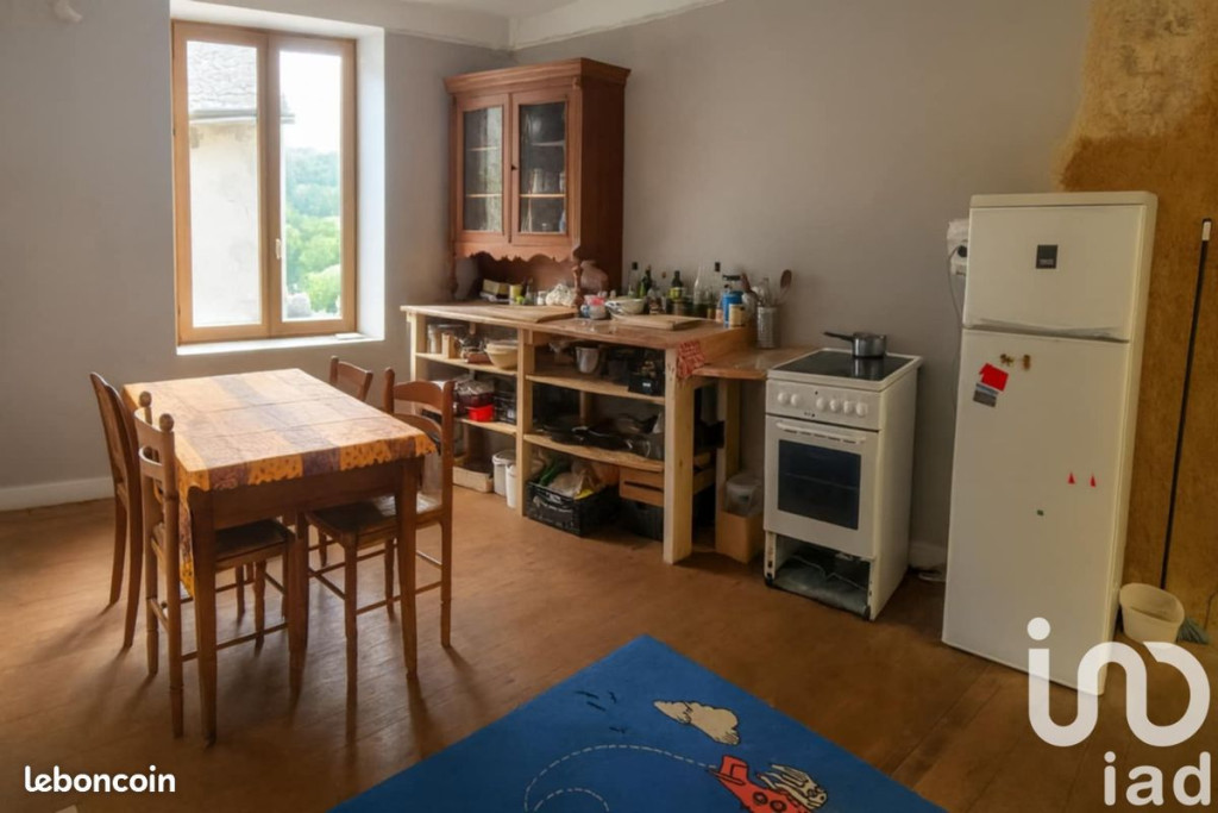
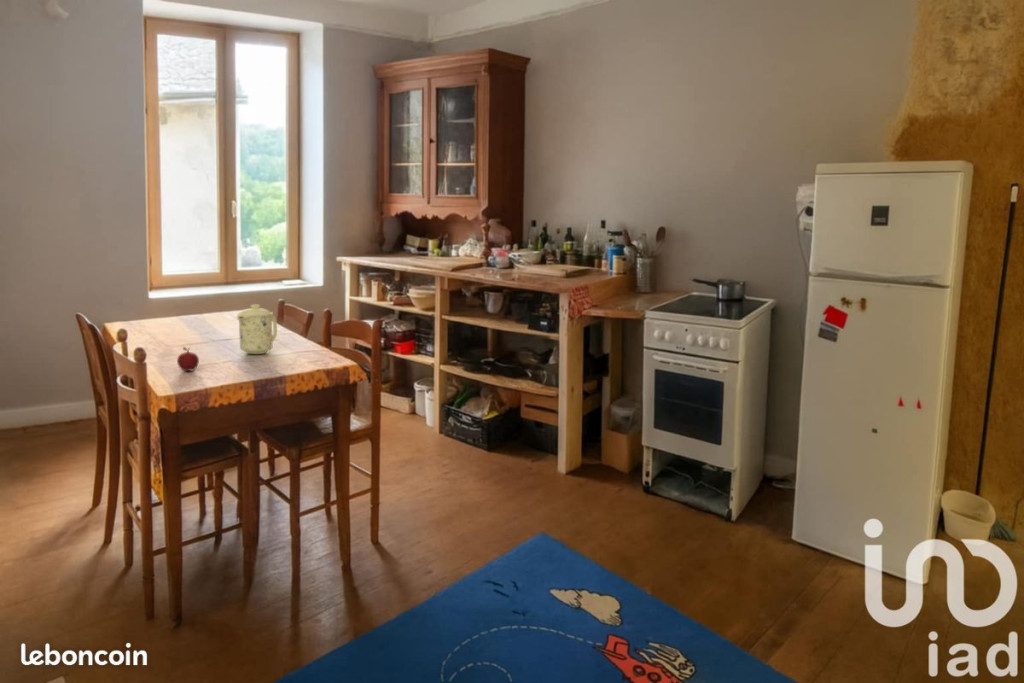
+ apple (187, 358)
+ mug (257, 328)
